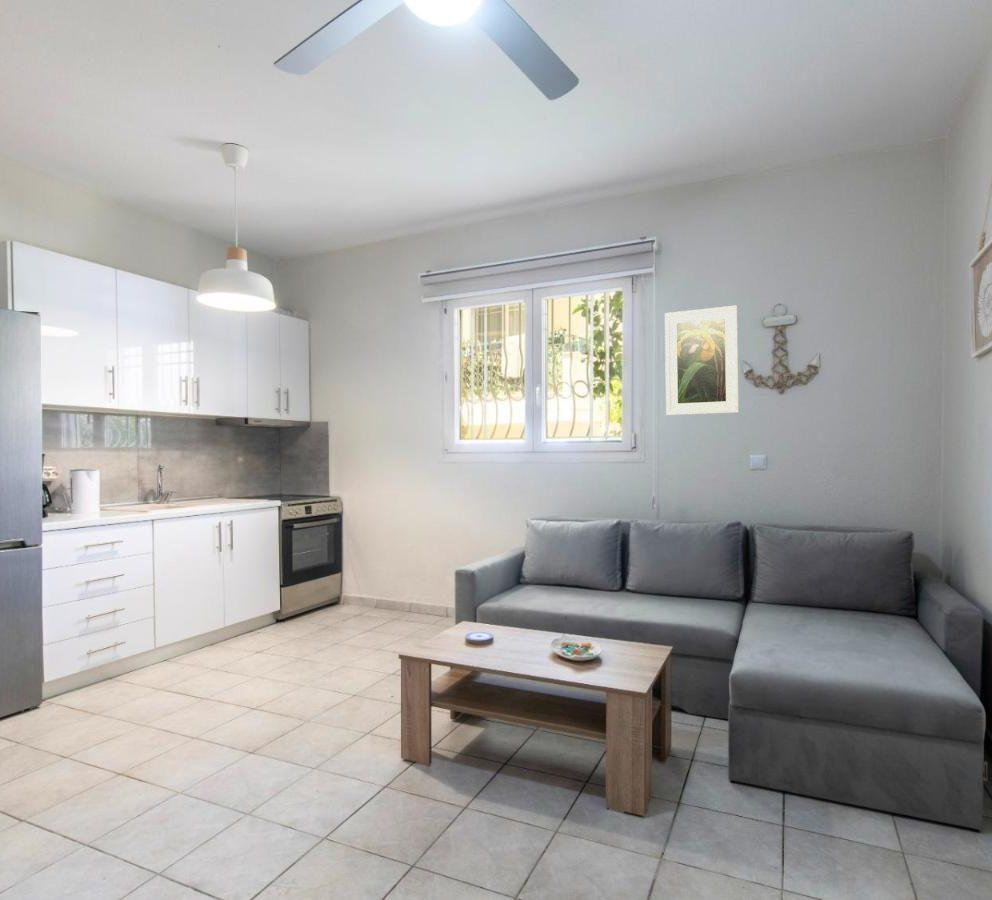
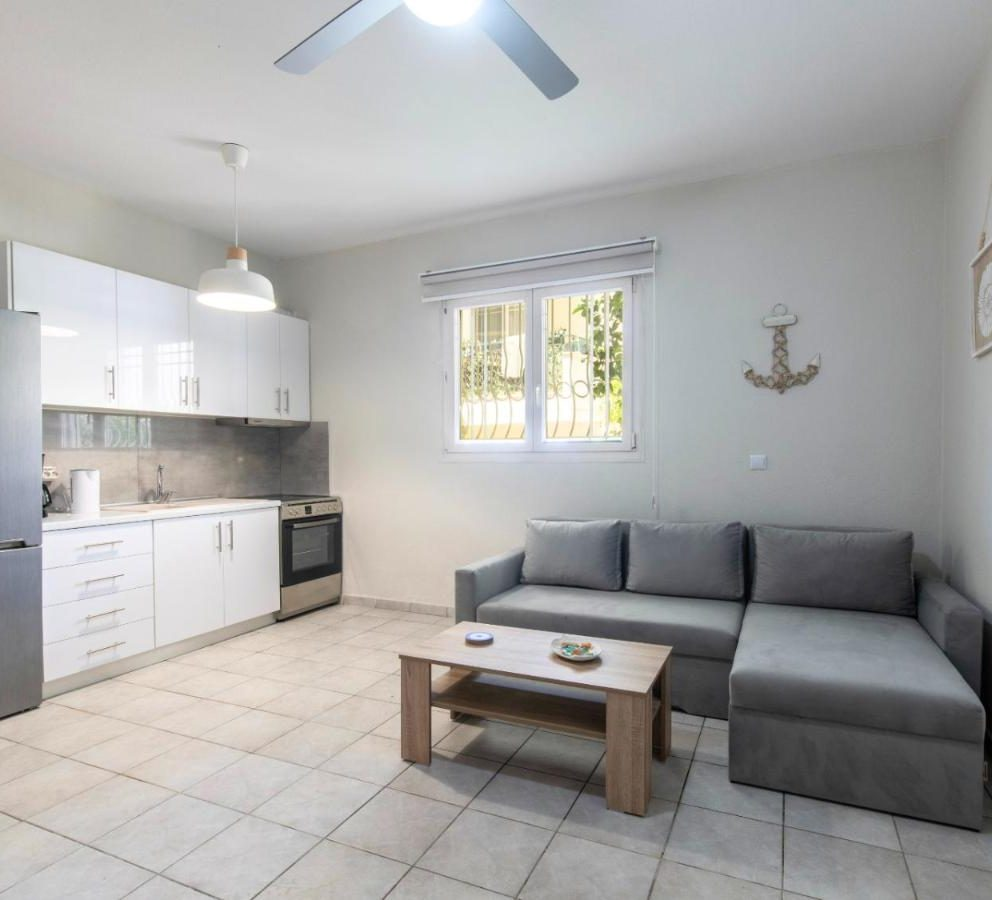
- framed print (701, 361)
